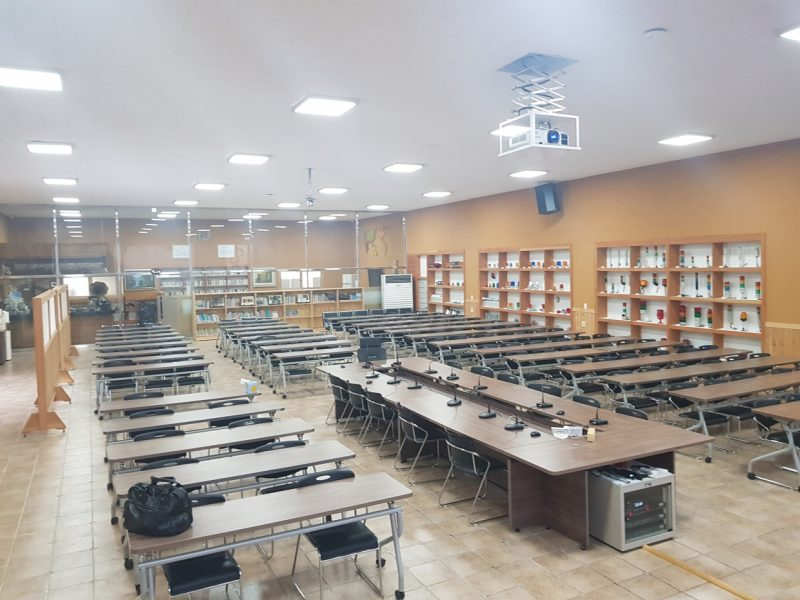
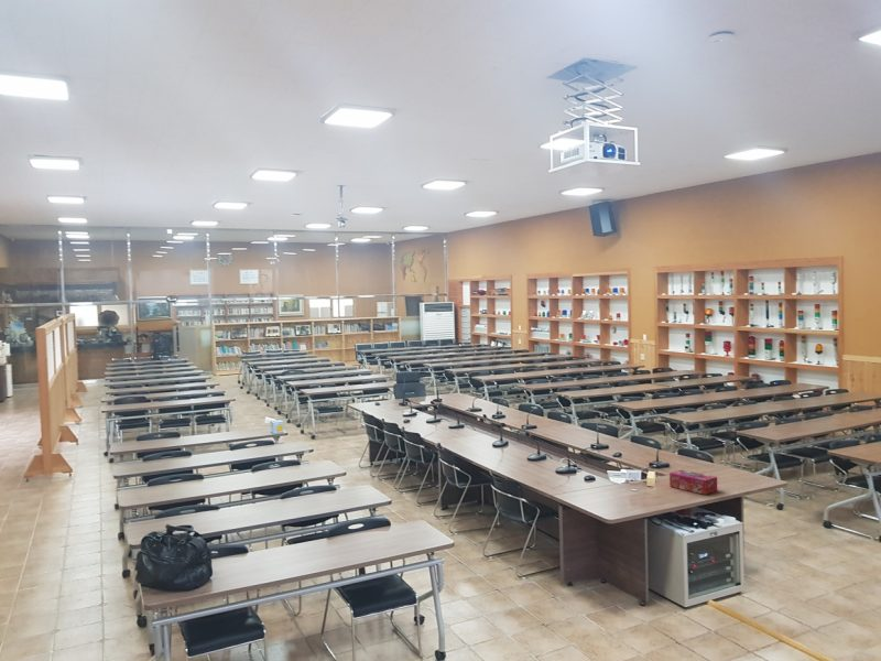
+ tissue box (693, 481)
